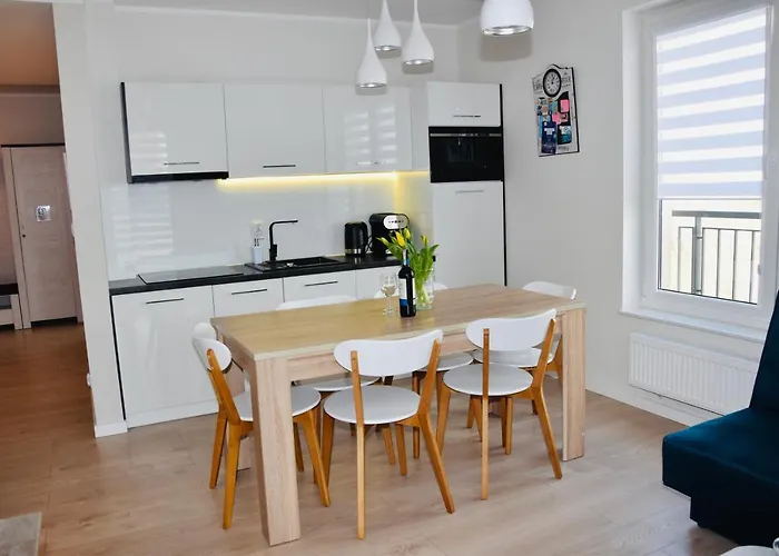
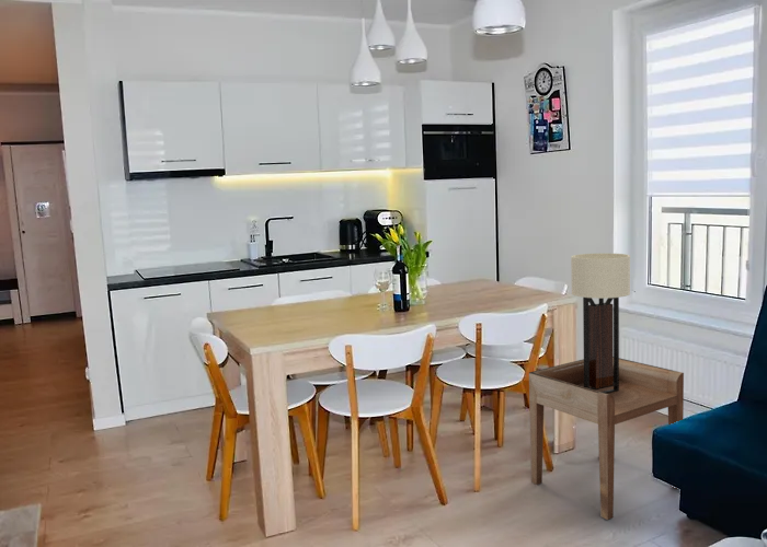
+ wall sconce (600, 324)
+ side table (605, 429)
